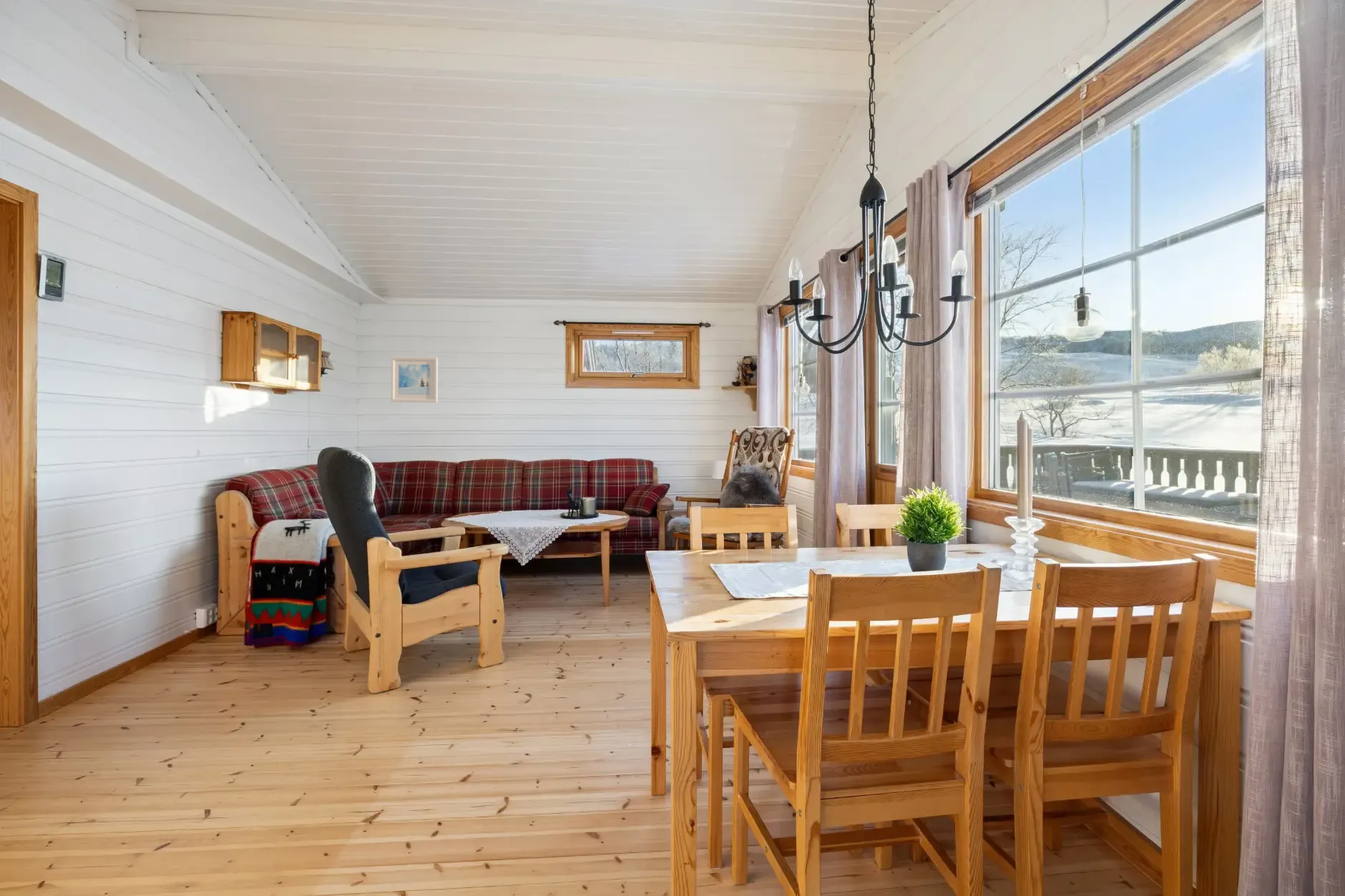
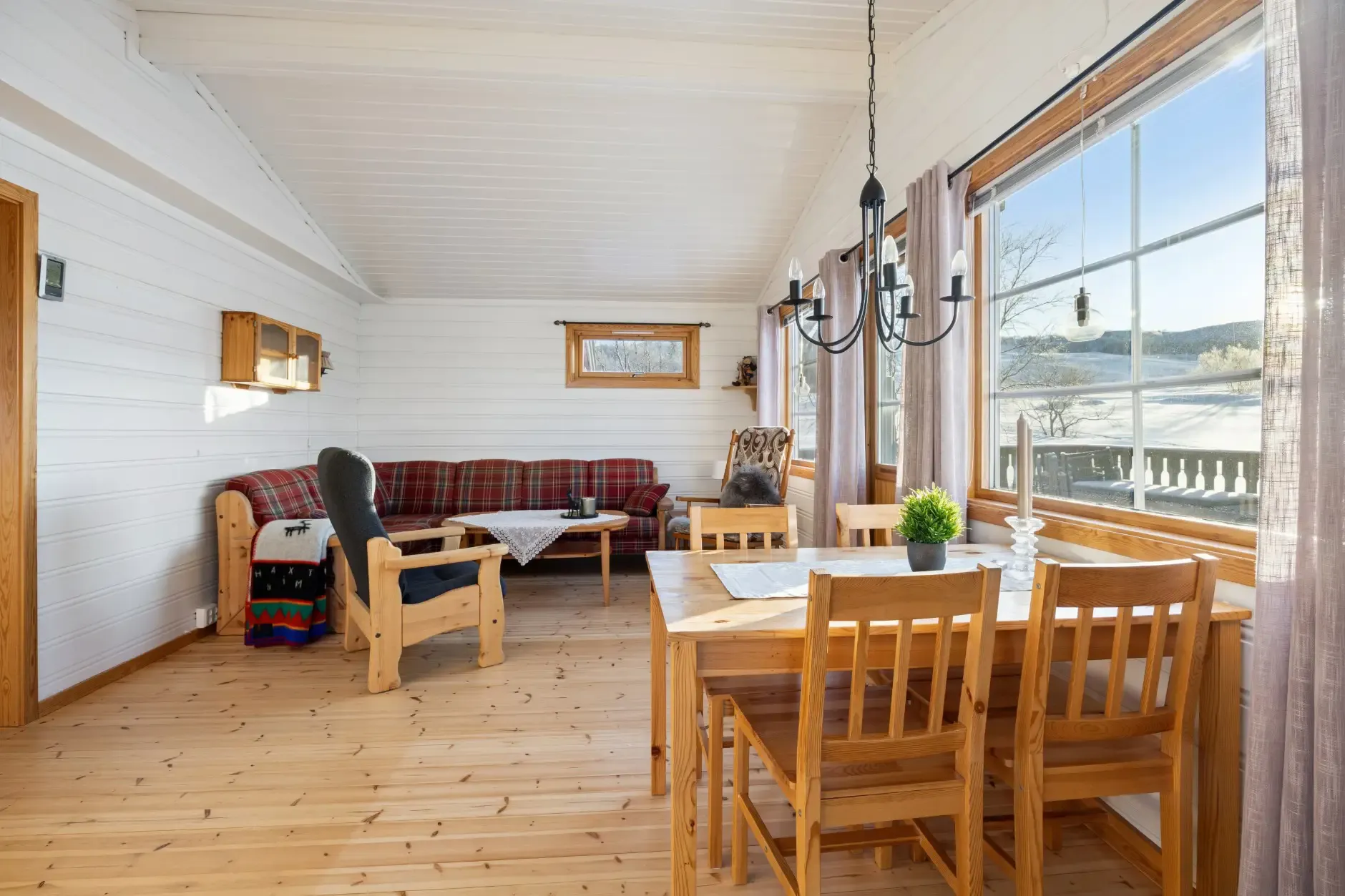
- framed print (414, 379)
